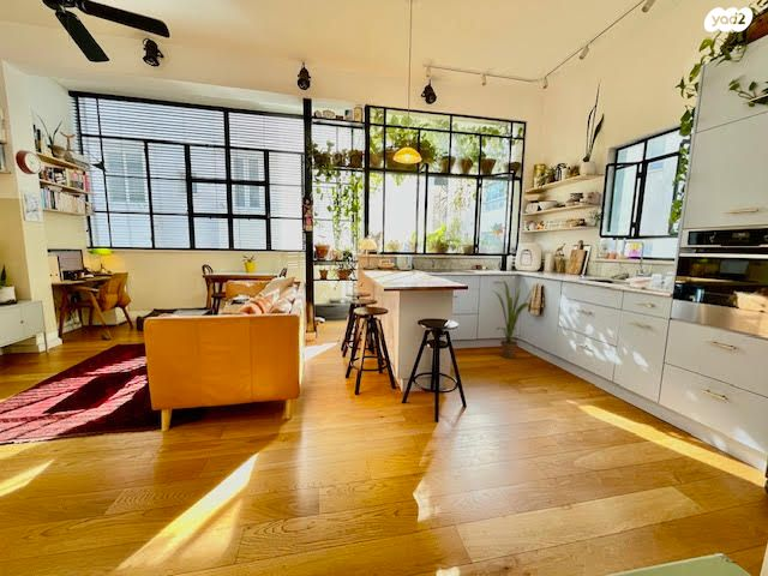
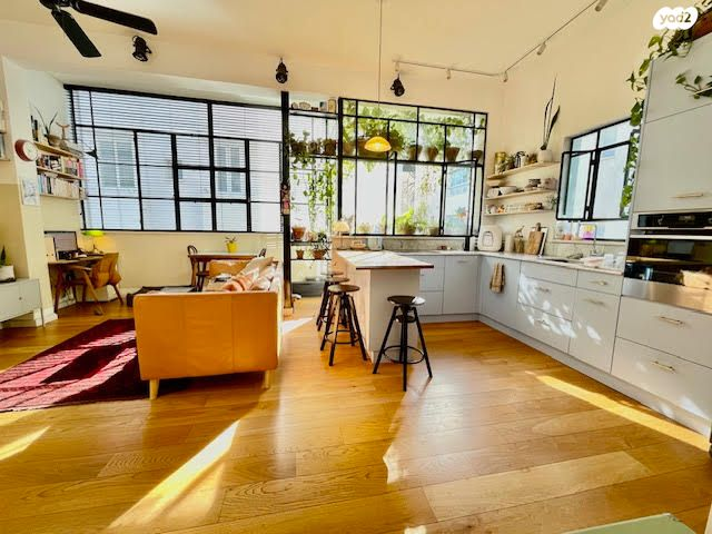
- house plant (508, 318)
